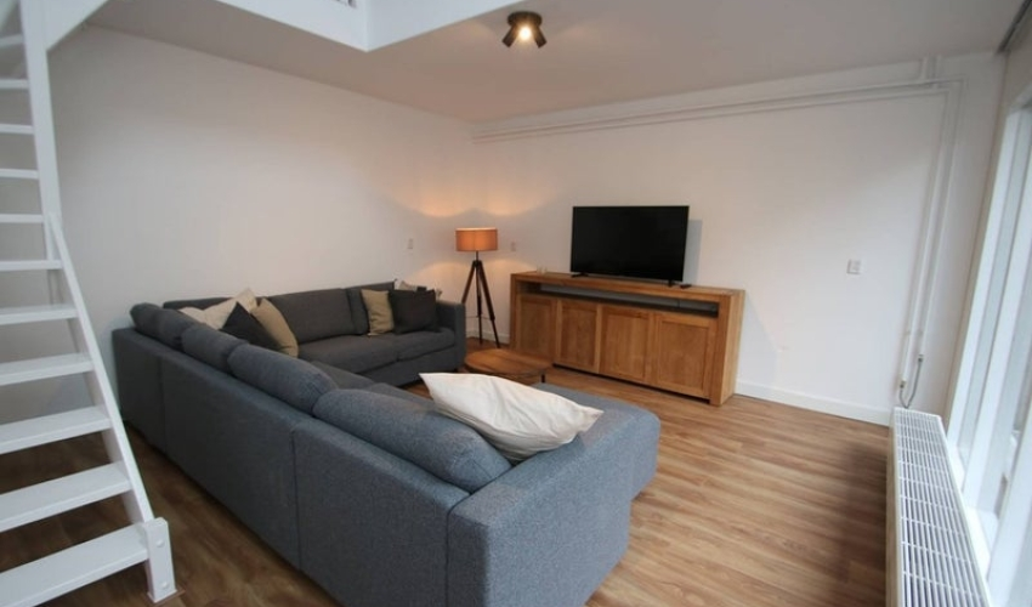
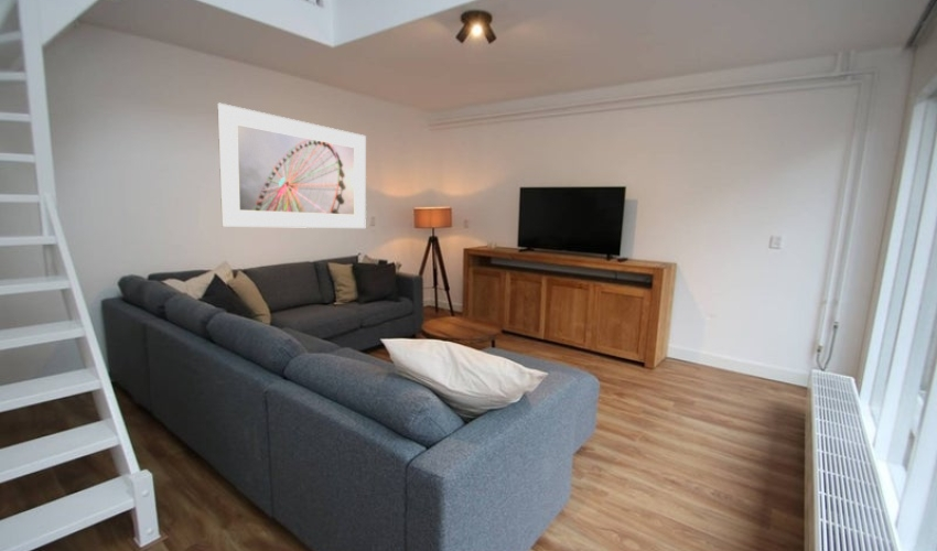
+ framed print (302, 175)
